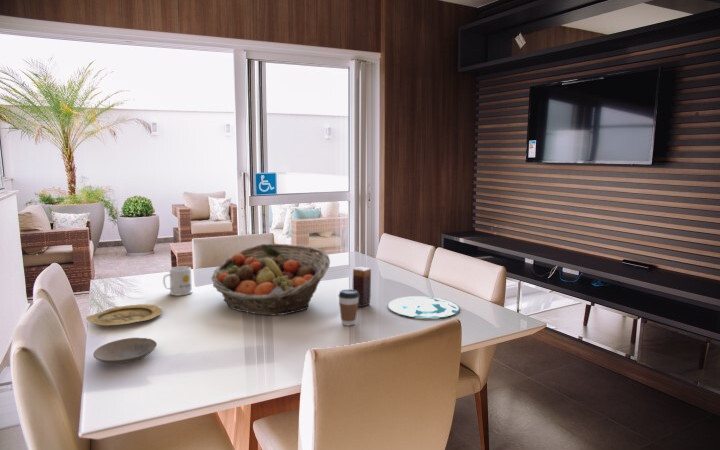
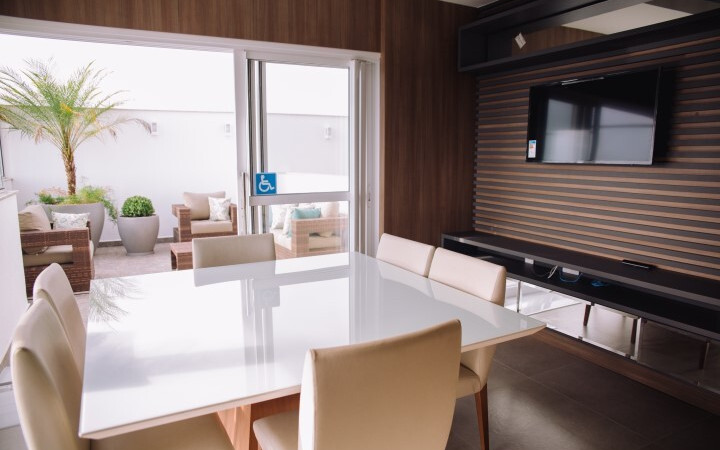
- coffee cup (348, 307)
- plate (125, 315)
- plate (423, 303)
- candle (361, 286)
- mug (177, 281)
- plate (126, 352)
- fruit basket (271, 277)
